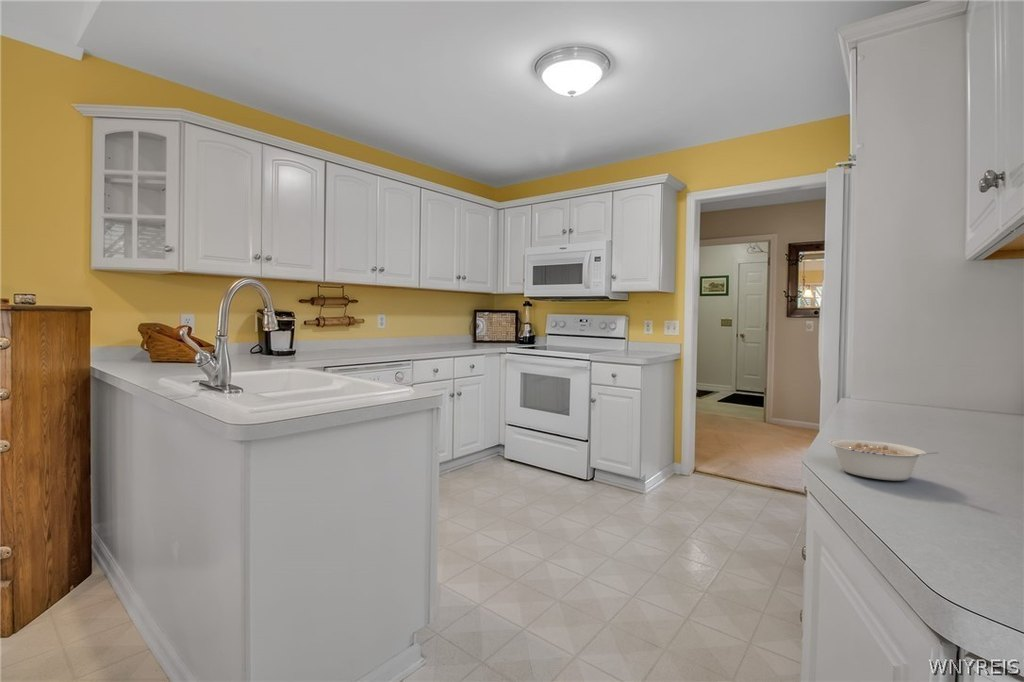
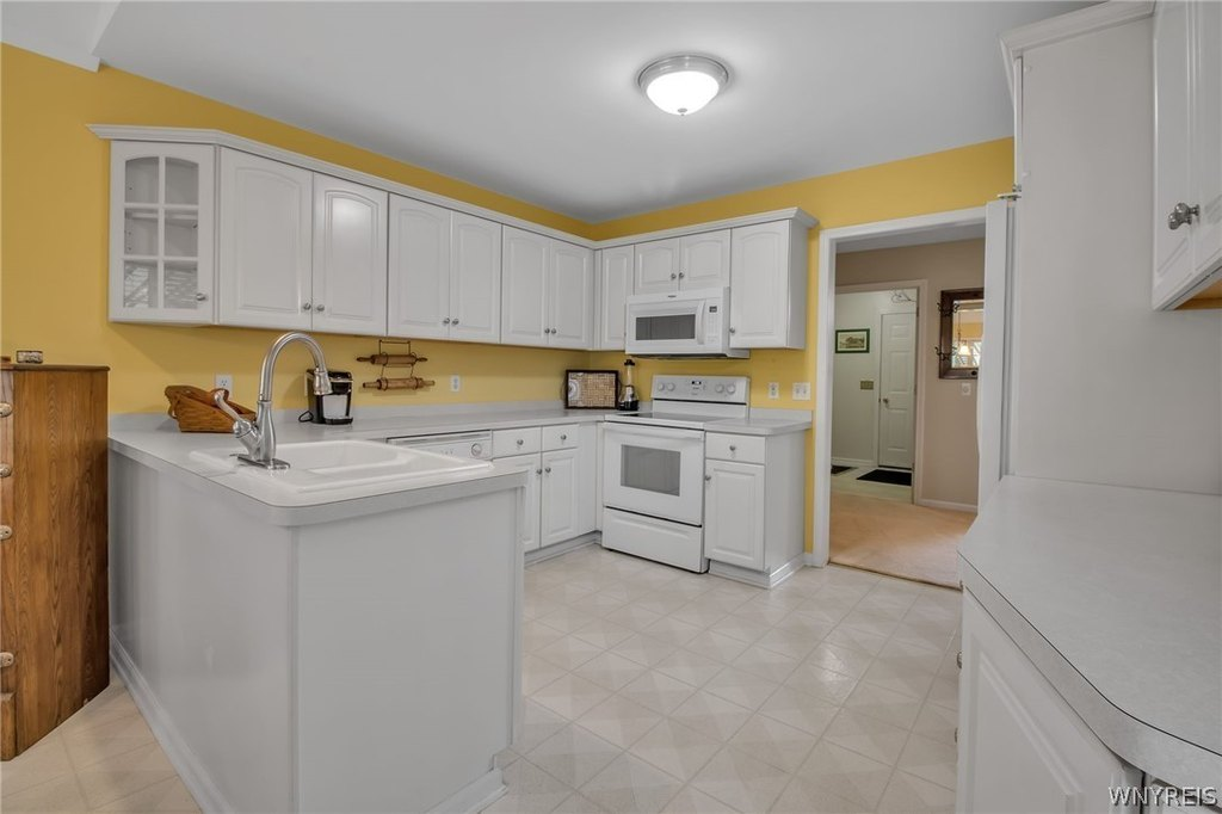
- legume (878, 458)
